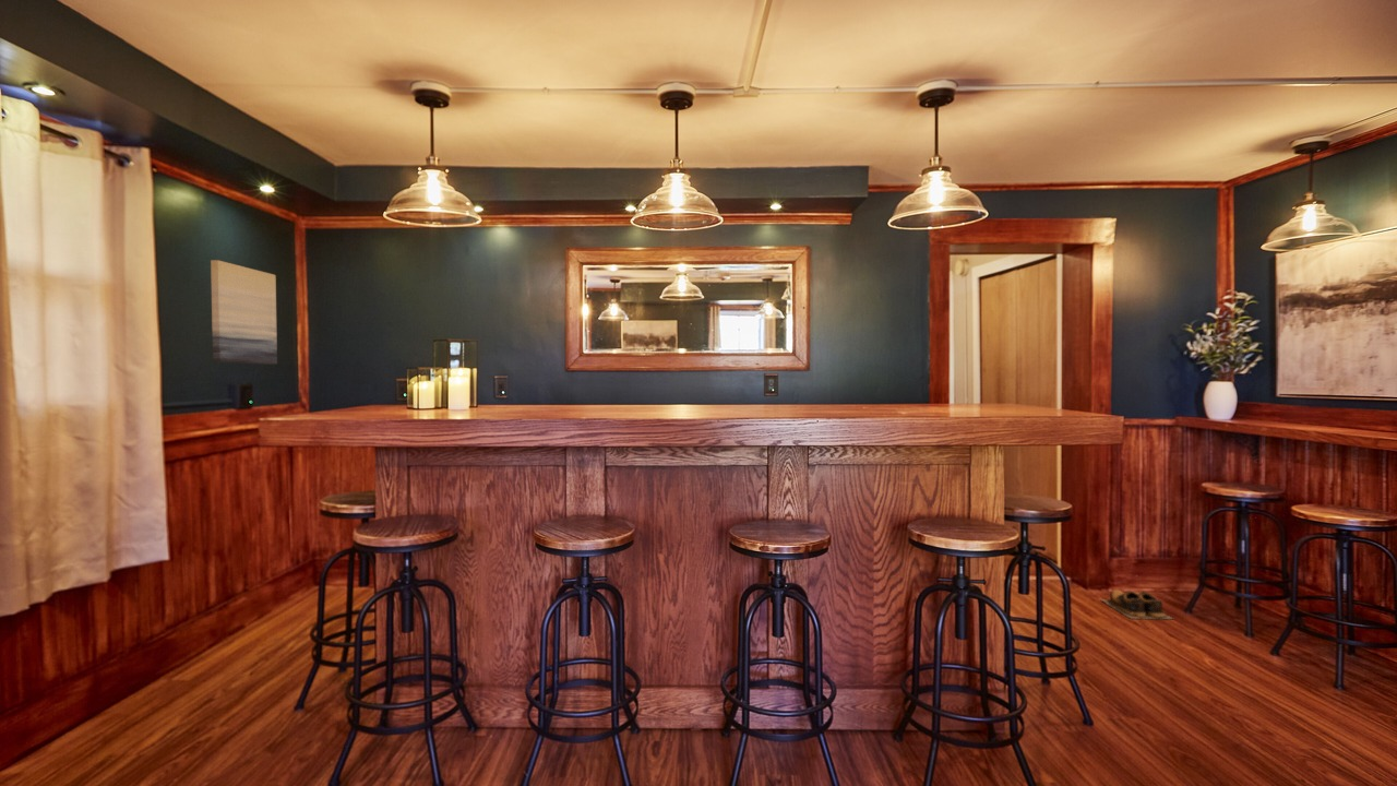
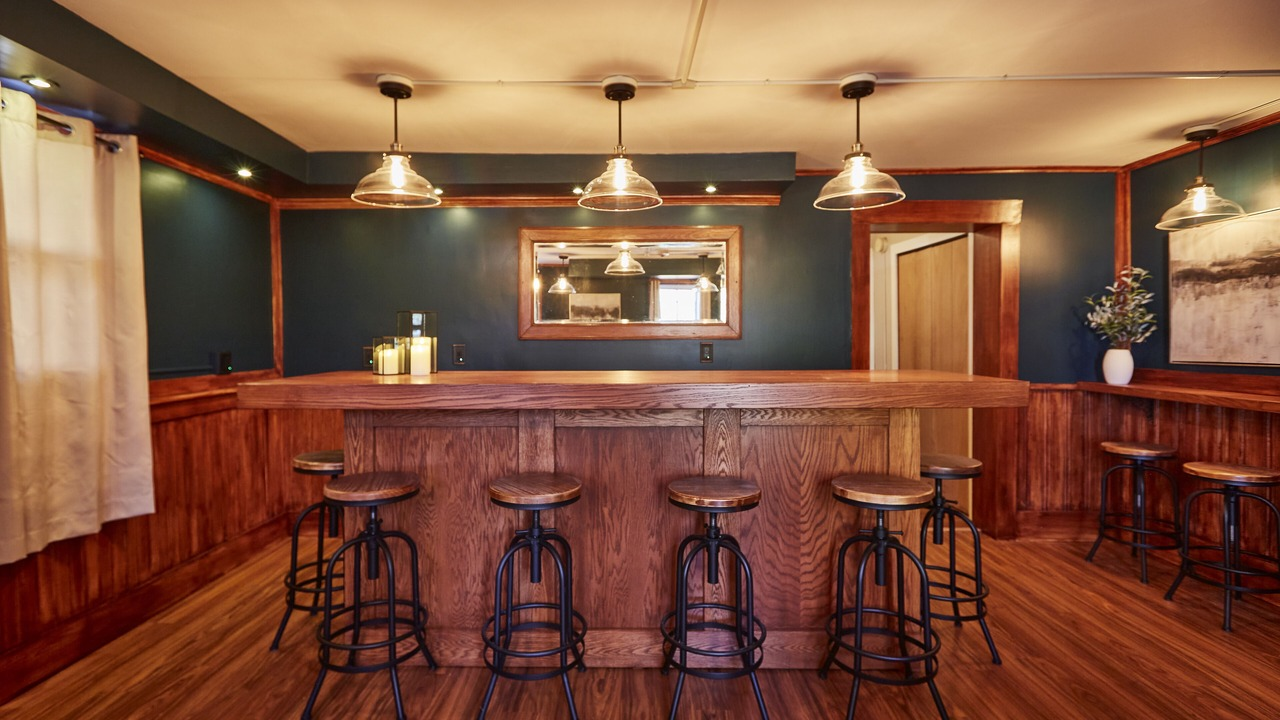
- shoes (1135, 599)
- wall art (246, 315)
